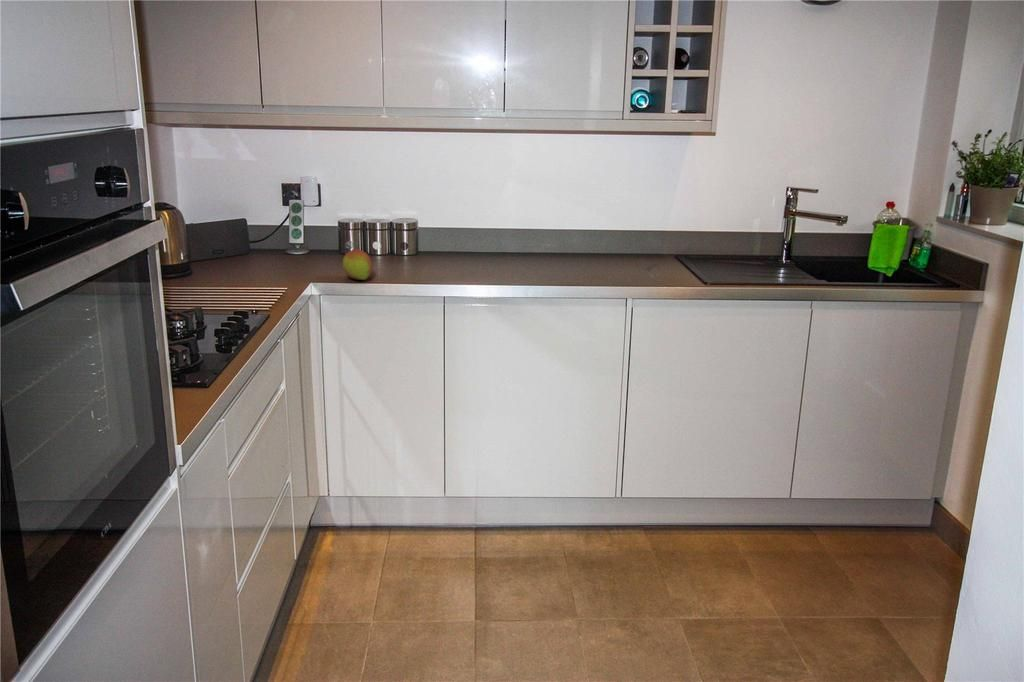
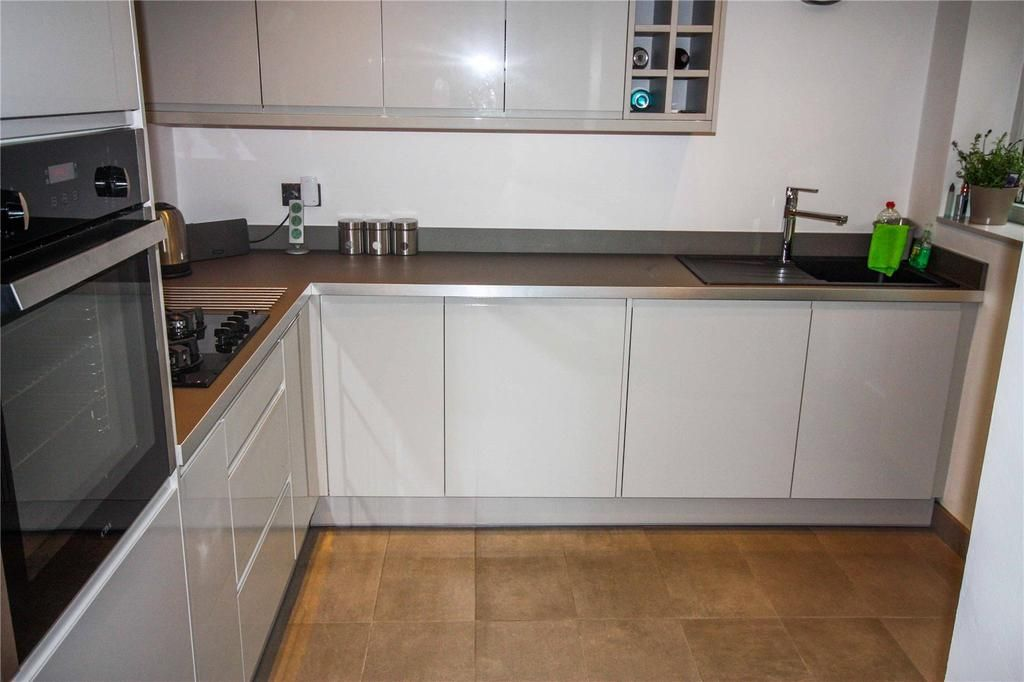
- fruit (358, 264)
